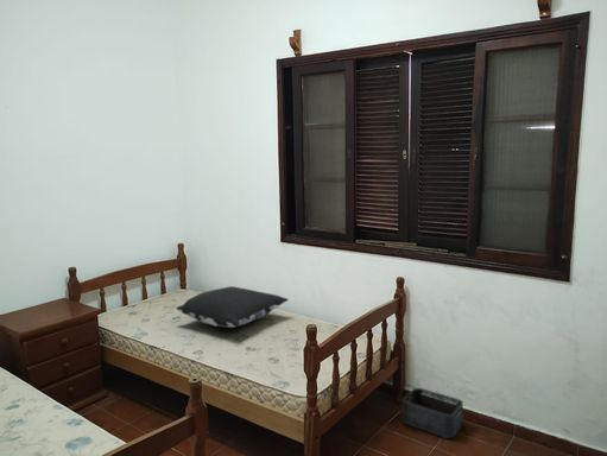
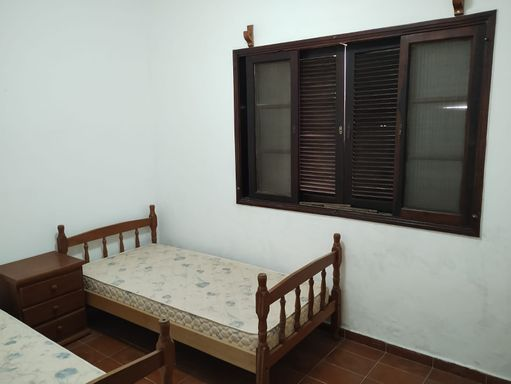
- pillow (233, 304)
- storage bin (432, 411)
